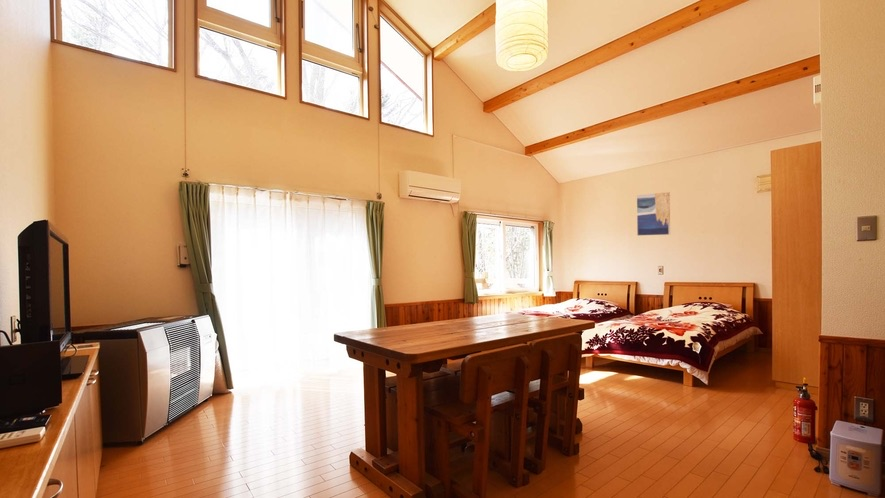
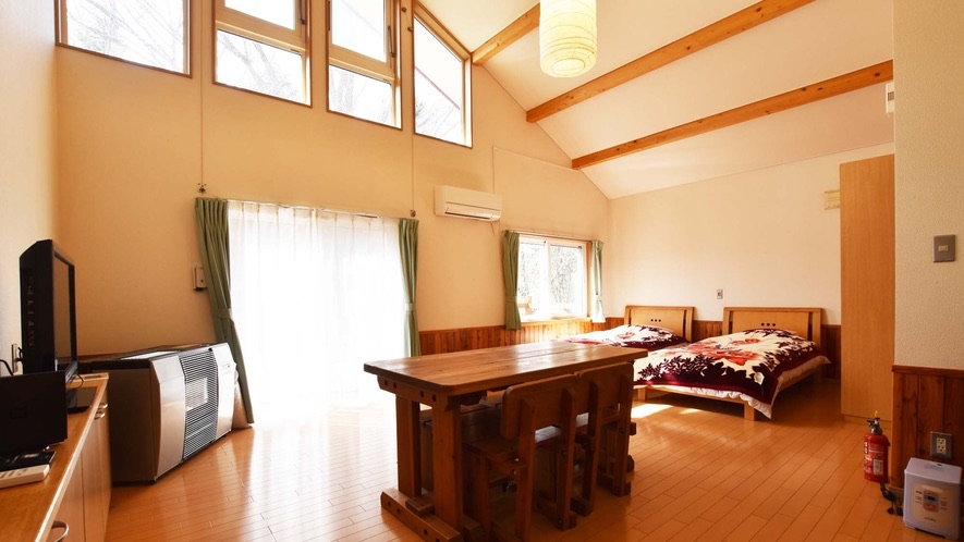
- wall art (653, 214)
